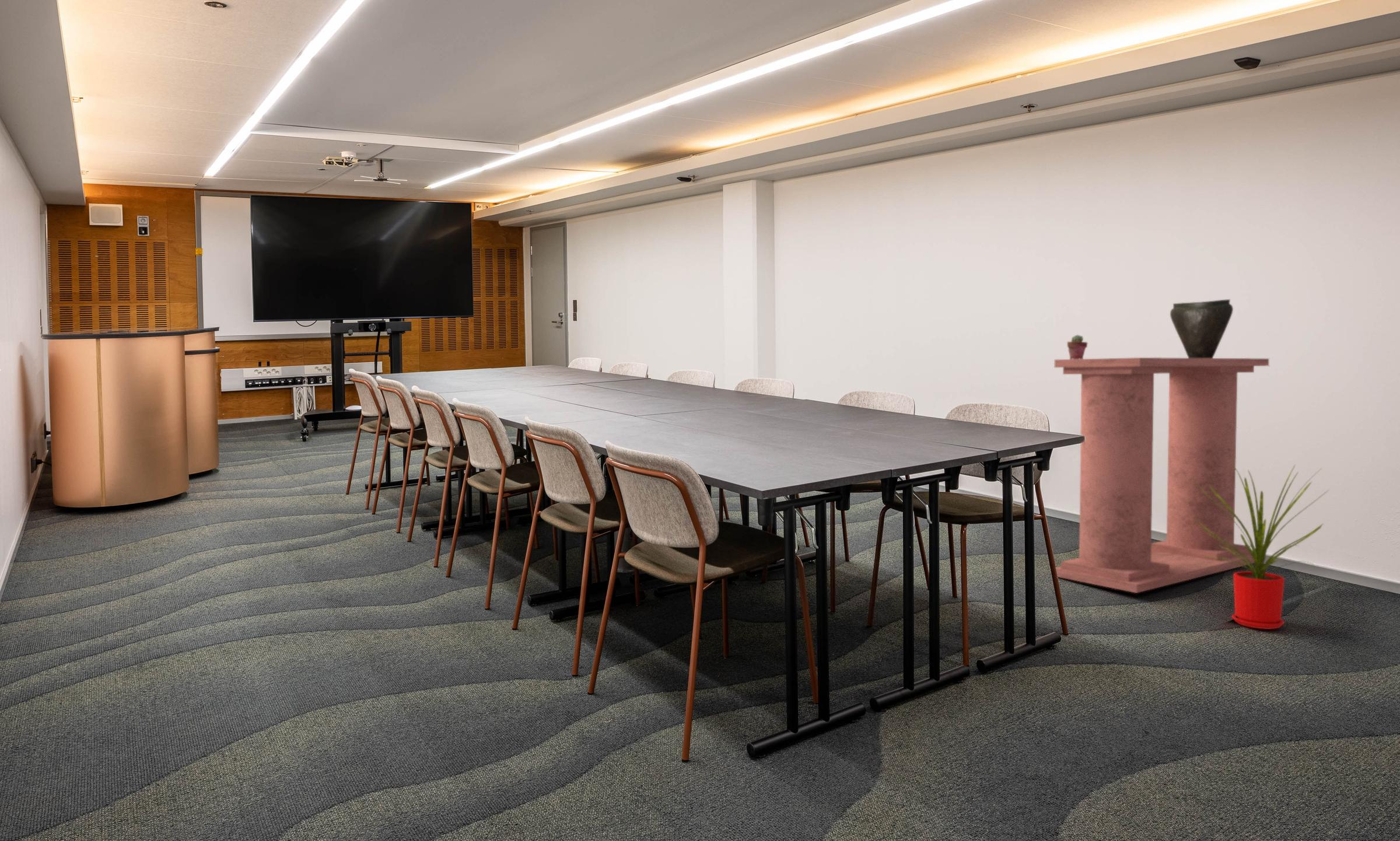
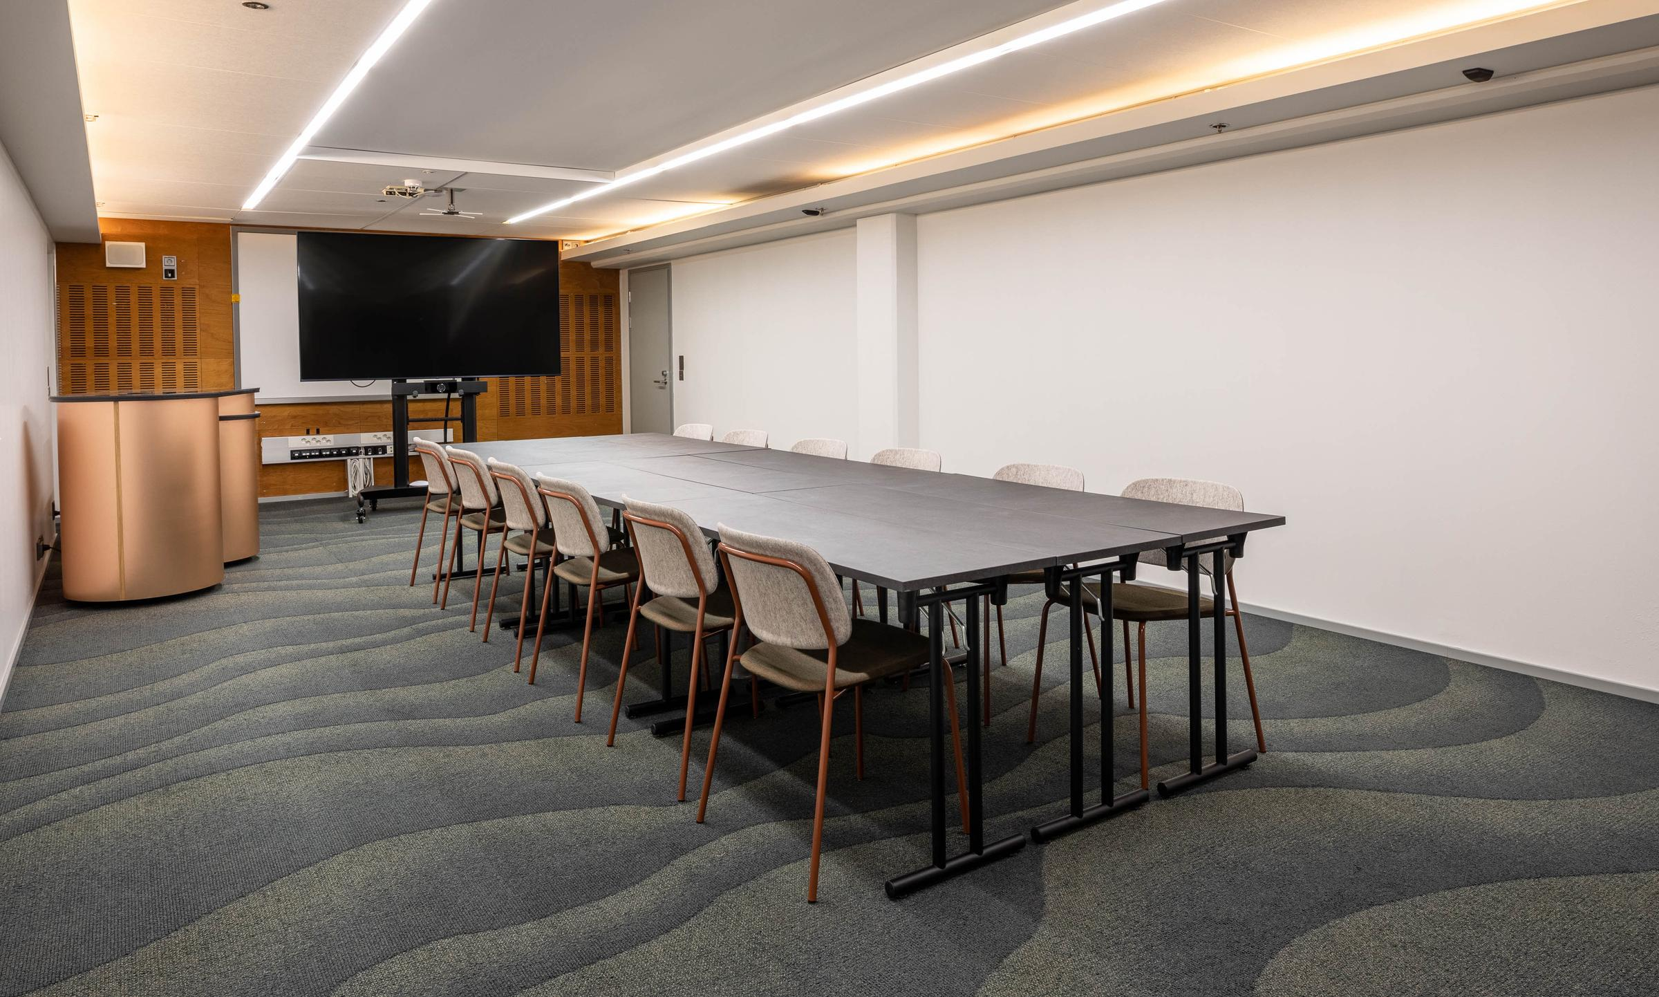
- potted succulent (1077, 346)
- house plant (1256, 545)
- vase (1200, 330)
- console table (1168, 464)
